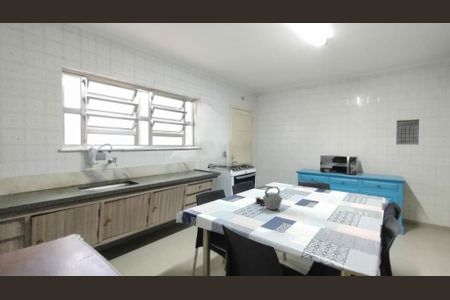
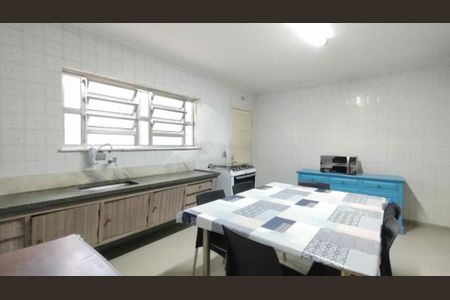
- calendar (407, 129)
- kettle (266, 195)
